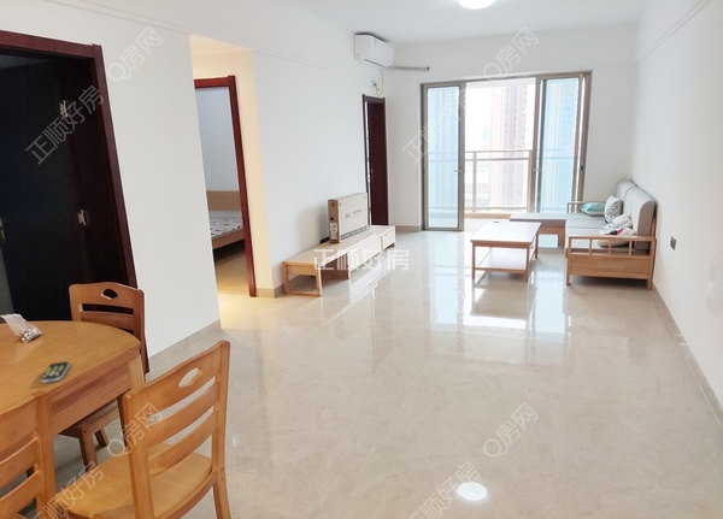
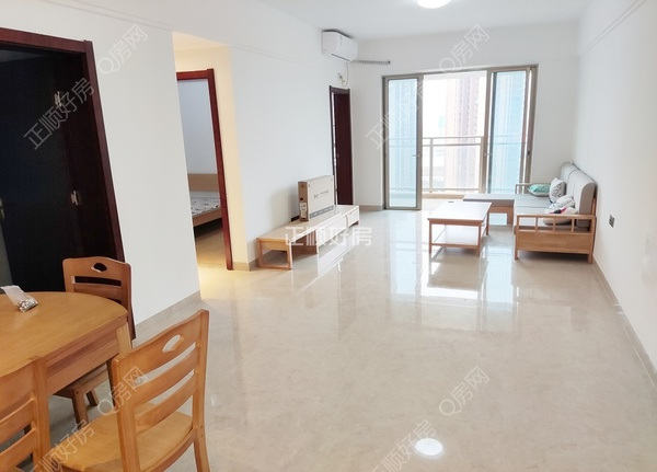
- remote control (54, 371)
